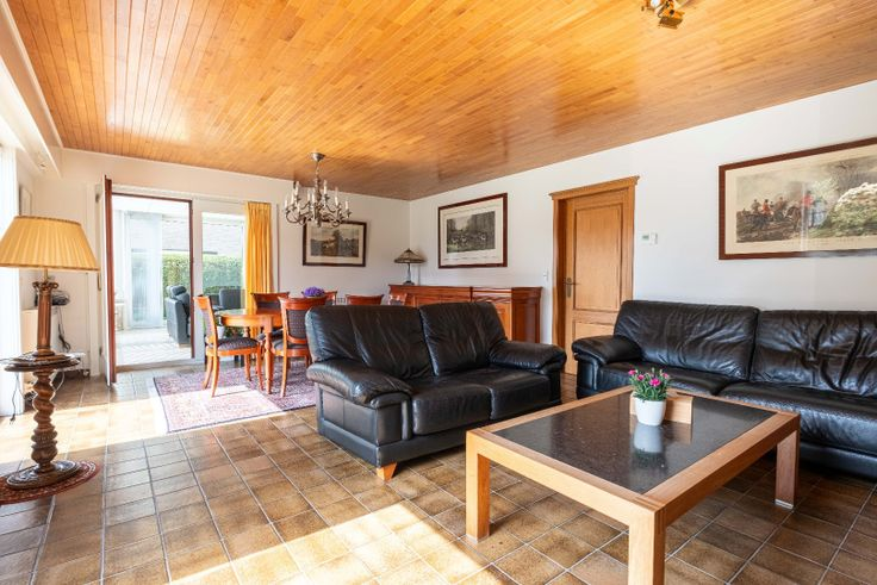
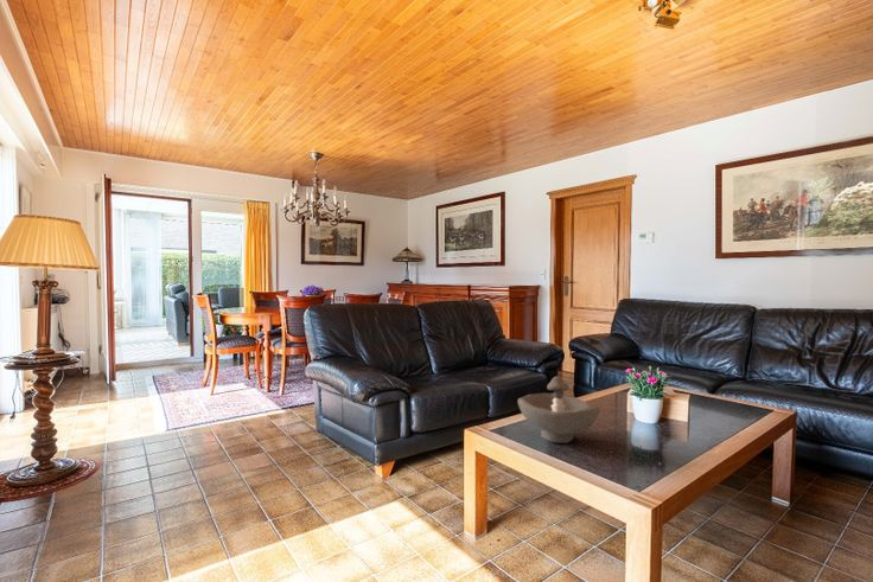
+ decorative bowl (556, 407)
